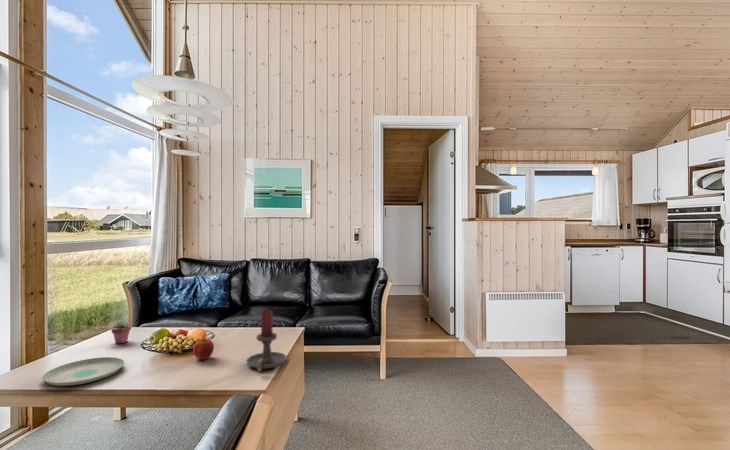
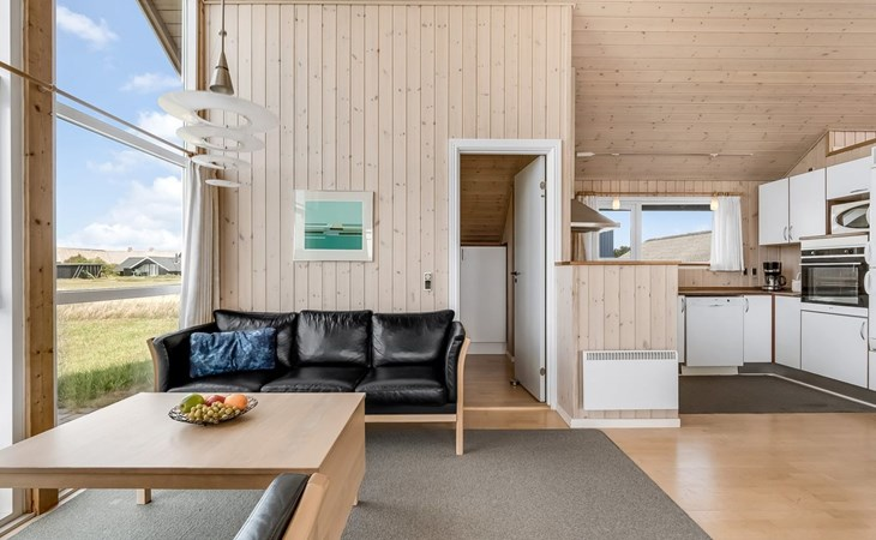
- potted succulent (121, 331)
- candle holder (265, 337)
- plate (85, 371)
- apple (203, 347)
